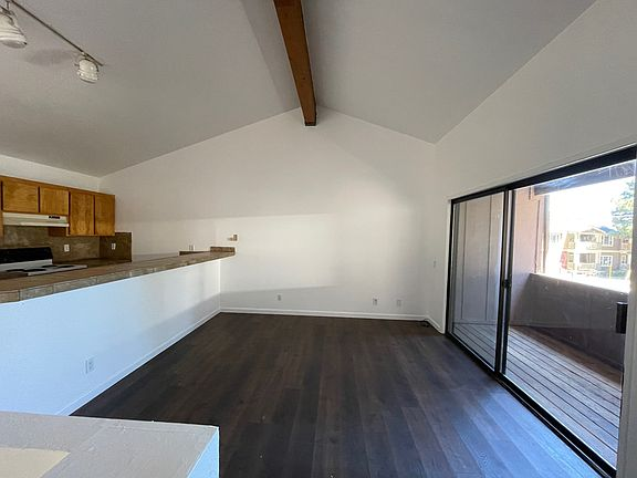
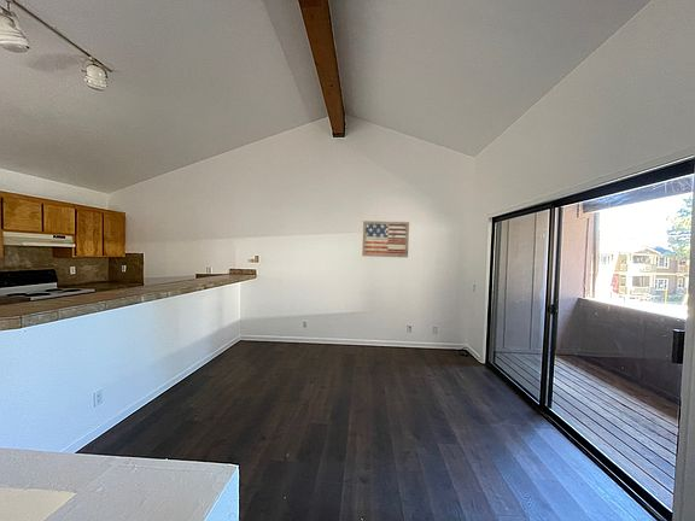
+ wall art (385, 239)
